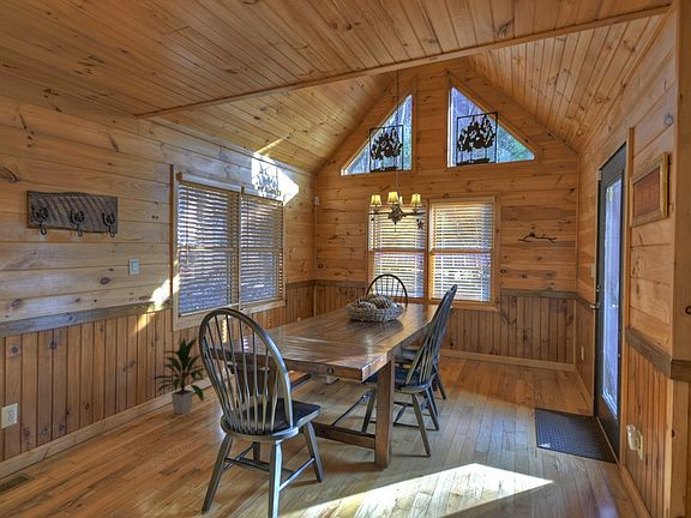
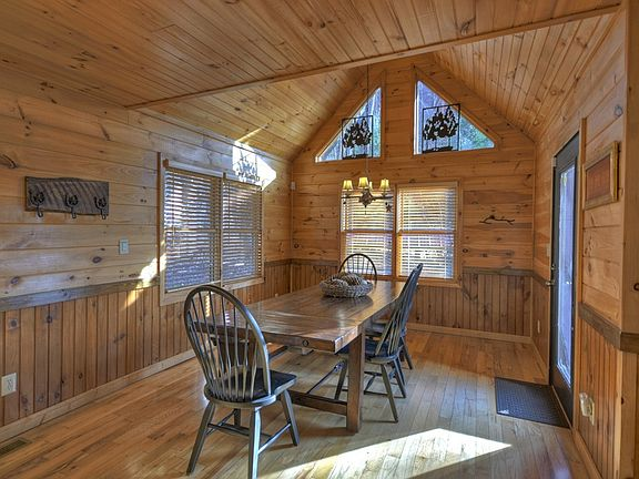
- indoor plant (182, 375)
